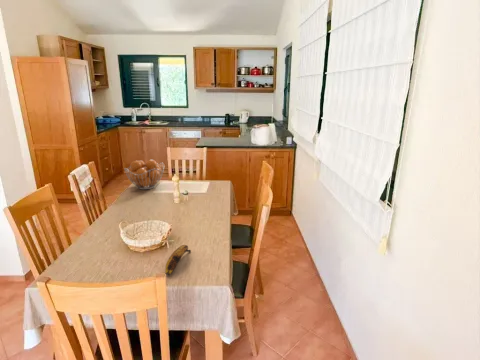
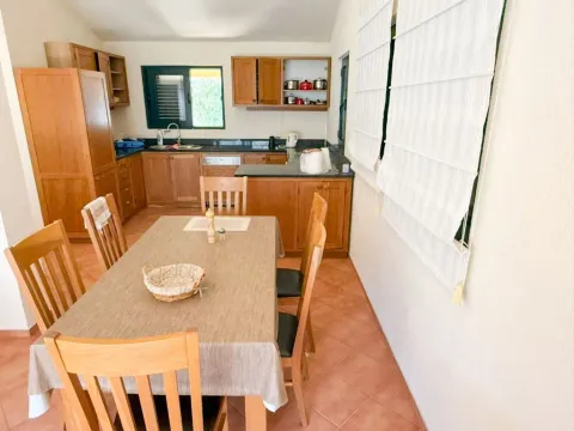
- fruit basket (145, 173)
- banana (178, 255)
